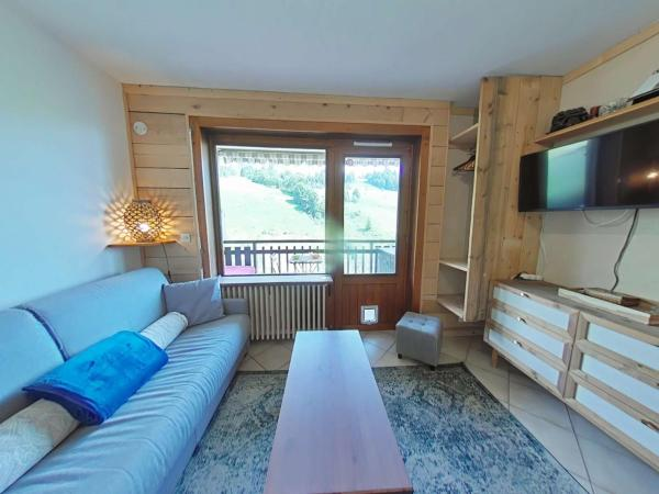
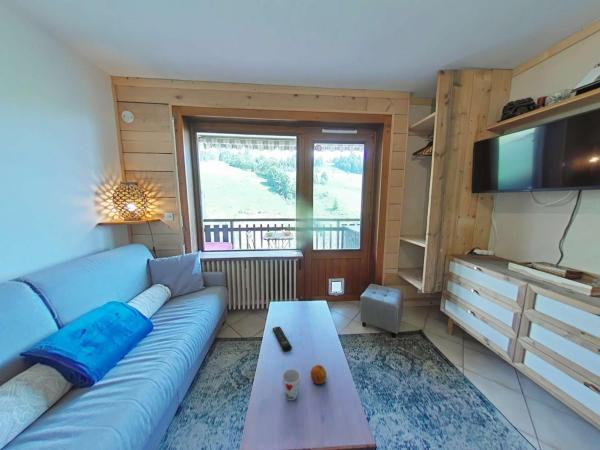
+ remote control (281, 337)
+ fruit (318, 373)
+ cup (291, 385)
